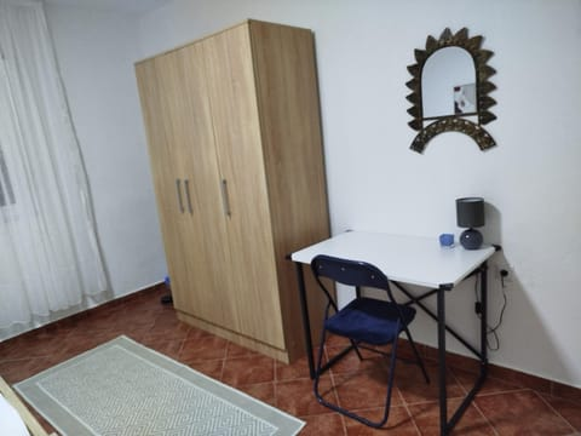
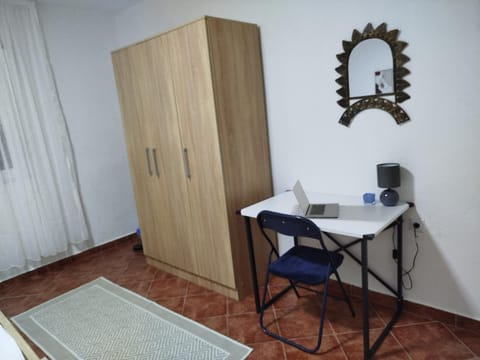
+ laptop (316, 204)
